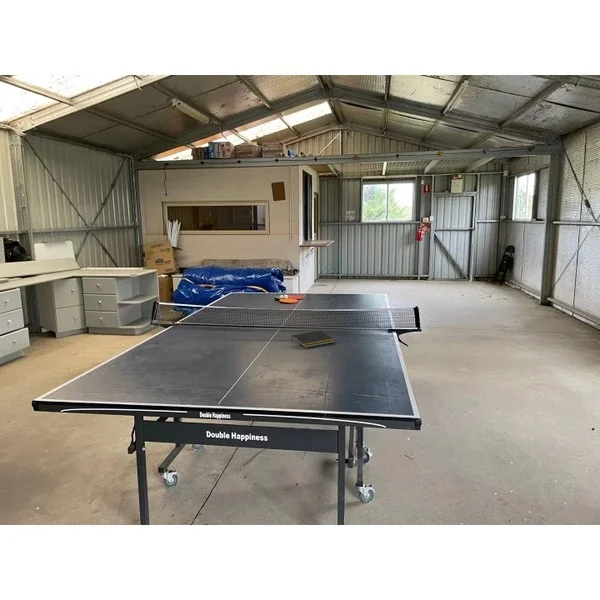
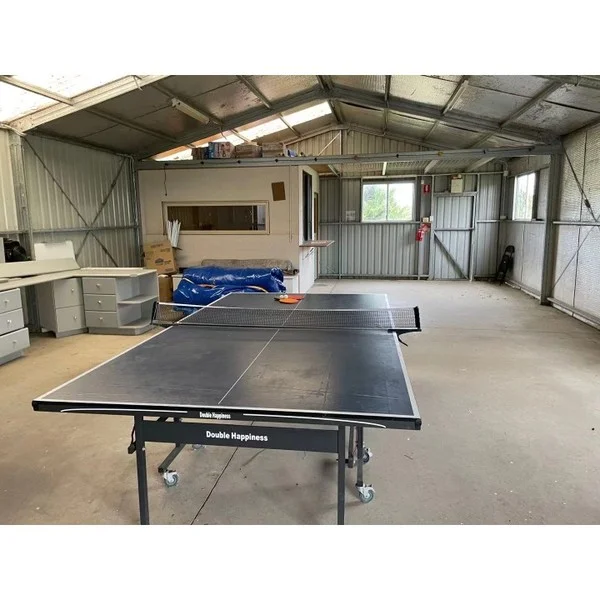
- notepad (313, 338)
